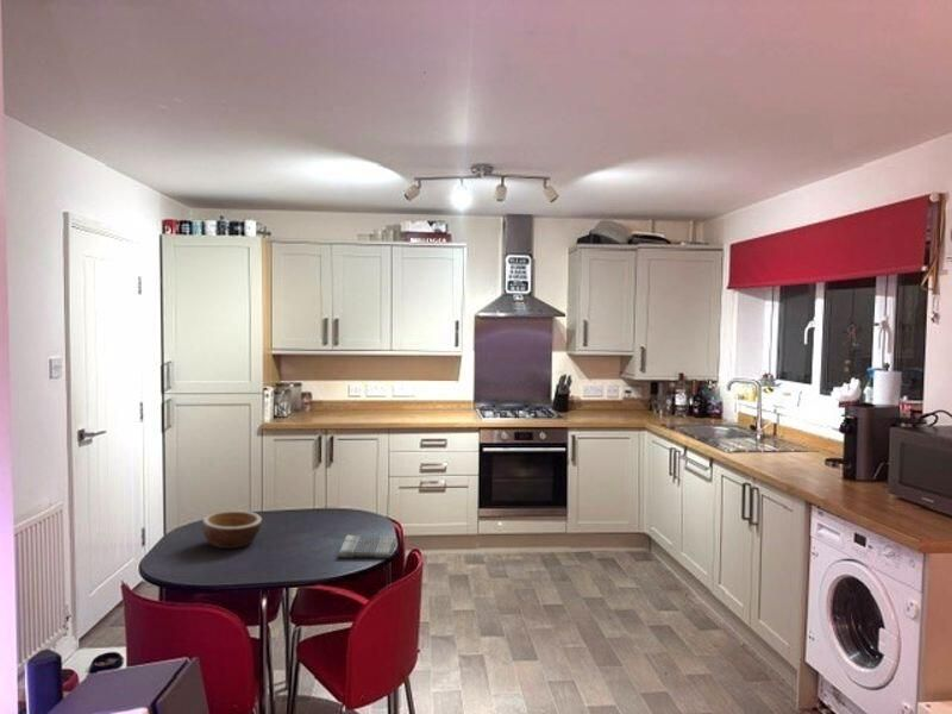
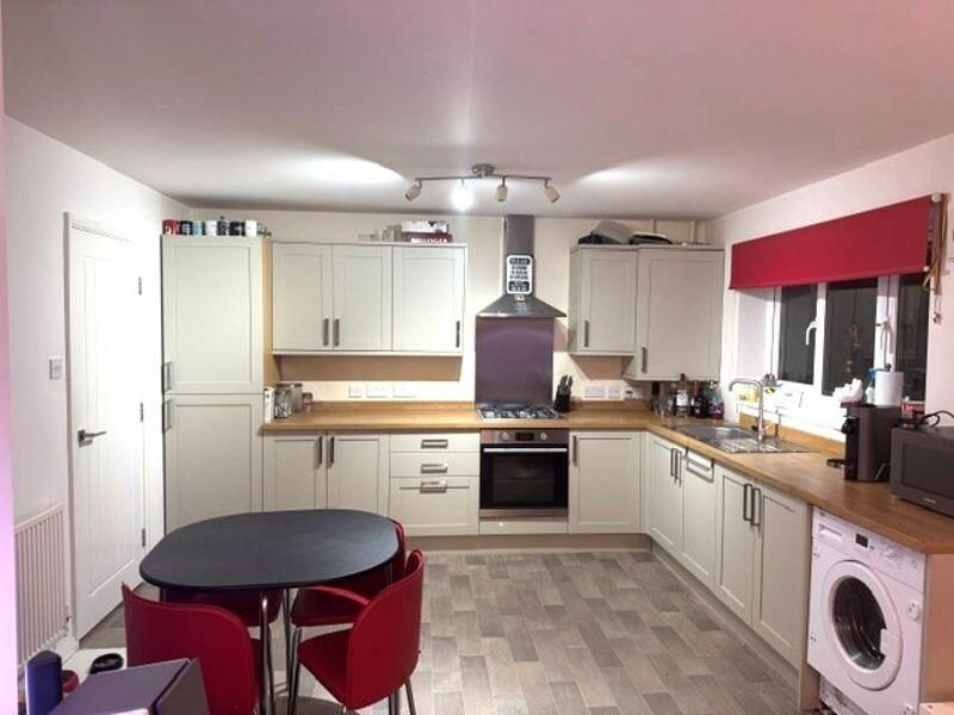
- dish towel (368, 545)
- bowl (232, 530)
